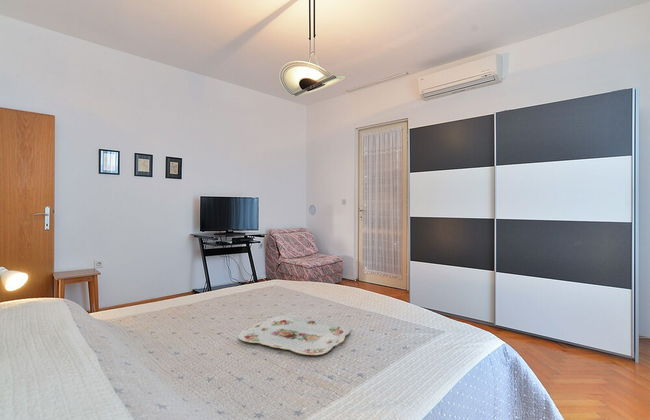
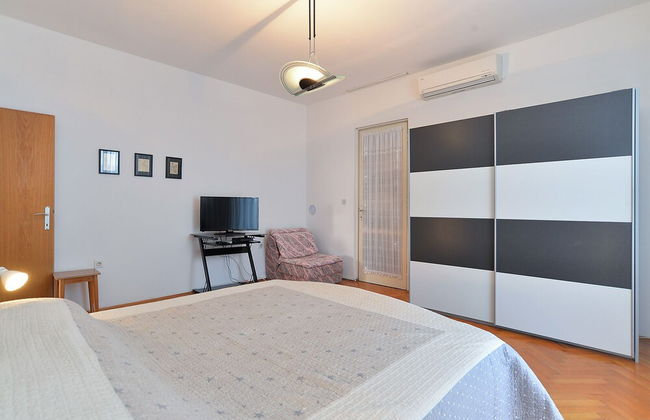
- serving tray (295, 333)
